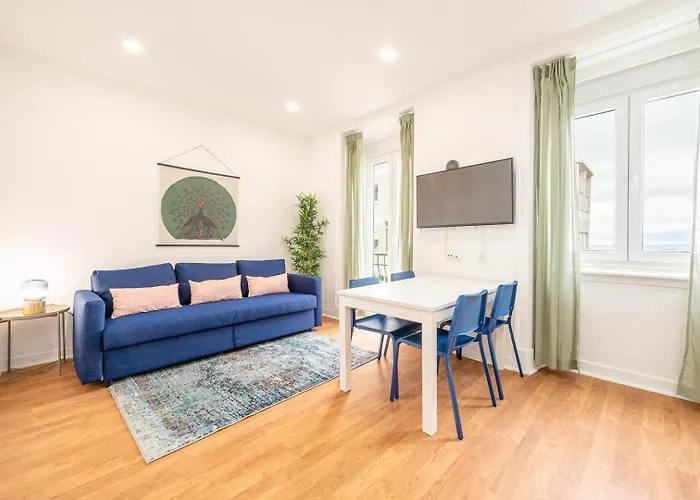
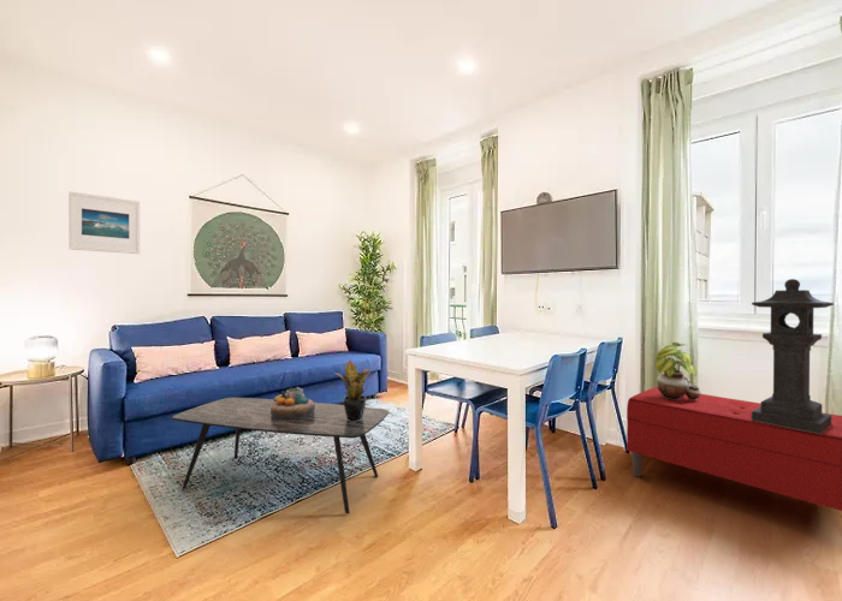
+ decorative bowl (292, 399)
+ coffee table (285, 433)
+ potted plant (677, 370)
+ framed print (106, 224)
+ potted plant (356, 387)
+ bench (739, 451)
+ stone lantern (791, 350)
